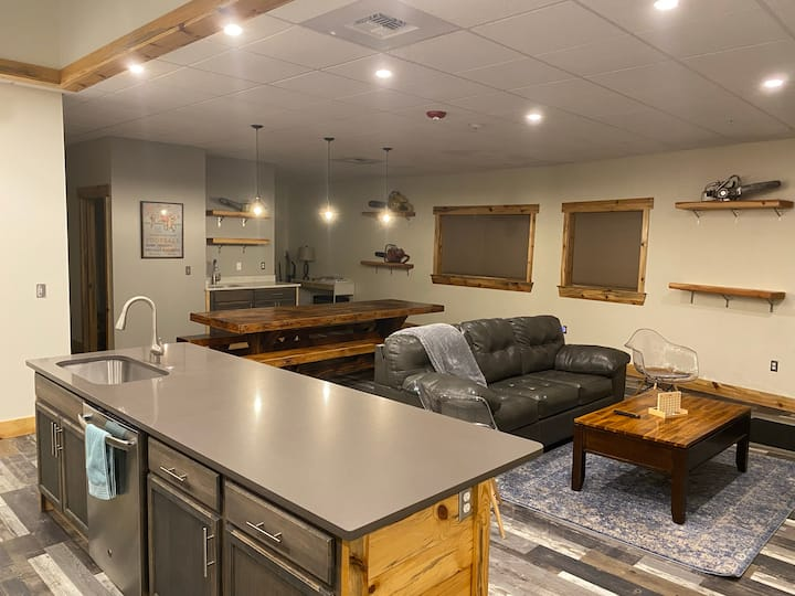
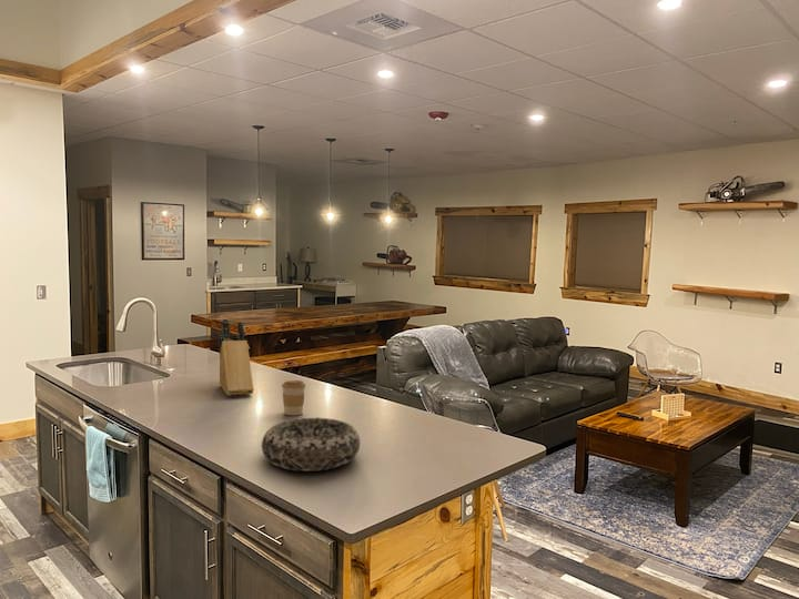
+ decorative bowl (311, 443)
+ knife block (234, 354)
+ coffee cup (293, 396)
